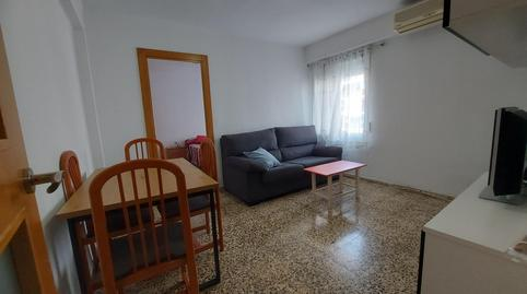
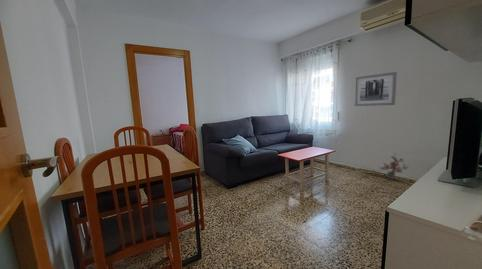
+ wall art (373, 90)
+ potted plant (393, 165)
